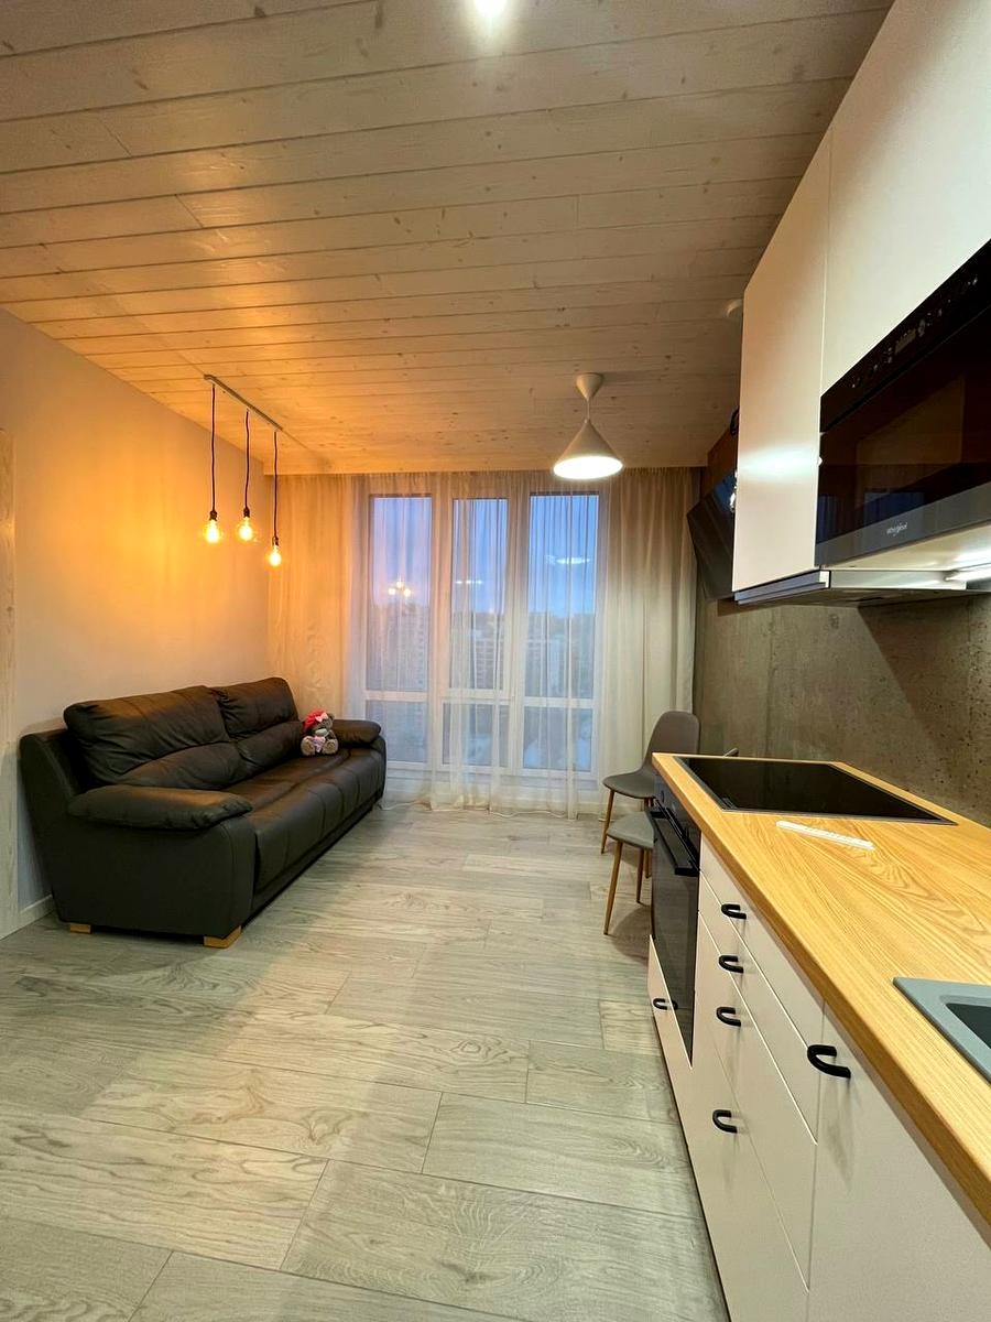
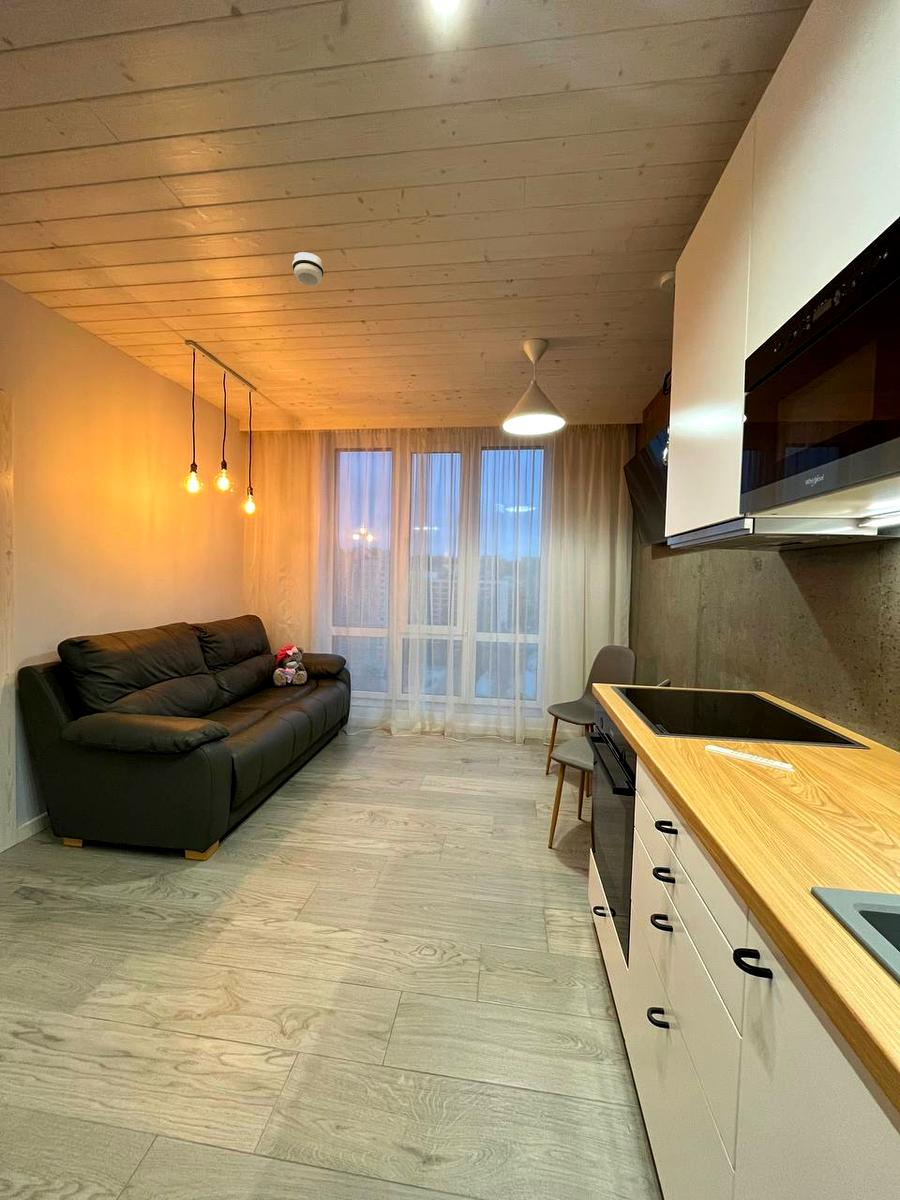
+ smoke detector (308, 270)
